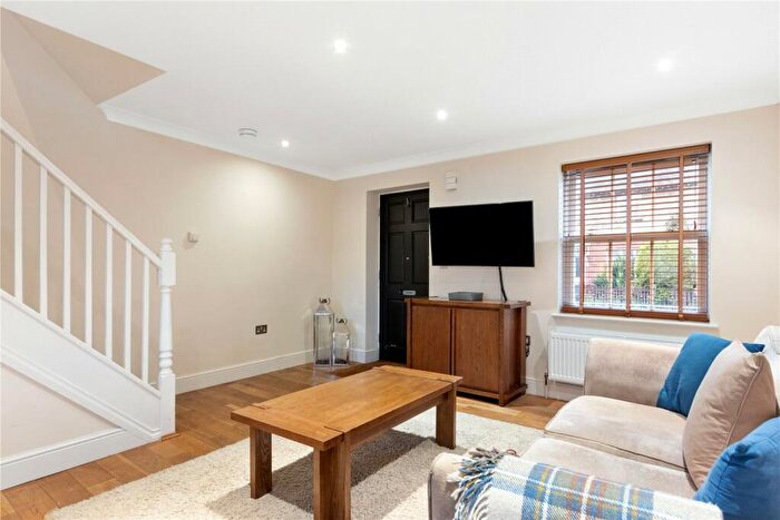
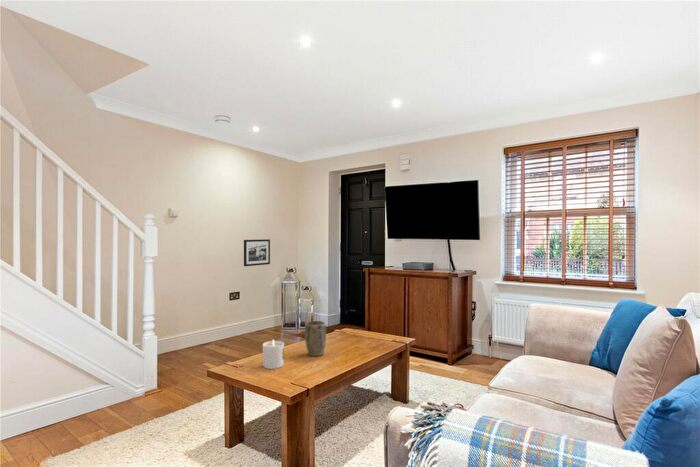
+ candle (273, 352)
+ plant pot (315, 338)
+ picture frame (257, 252)
